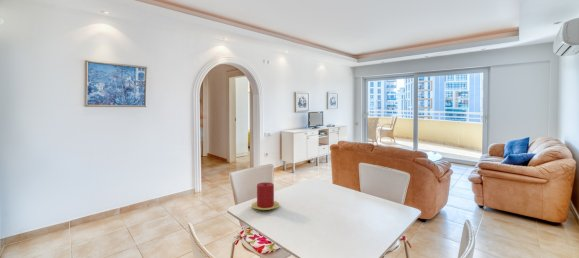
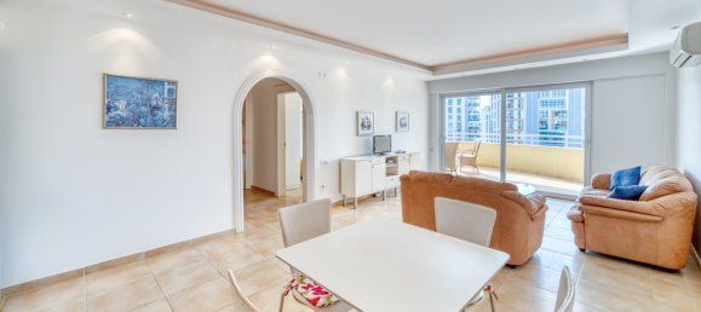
- candle (265, 195)
